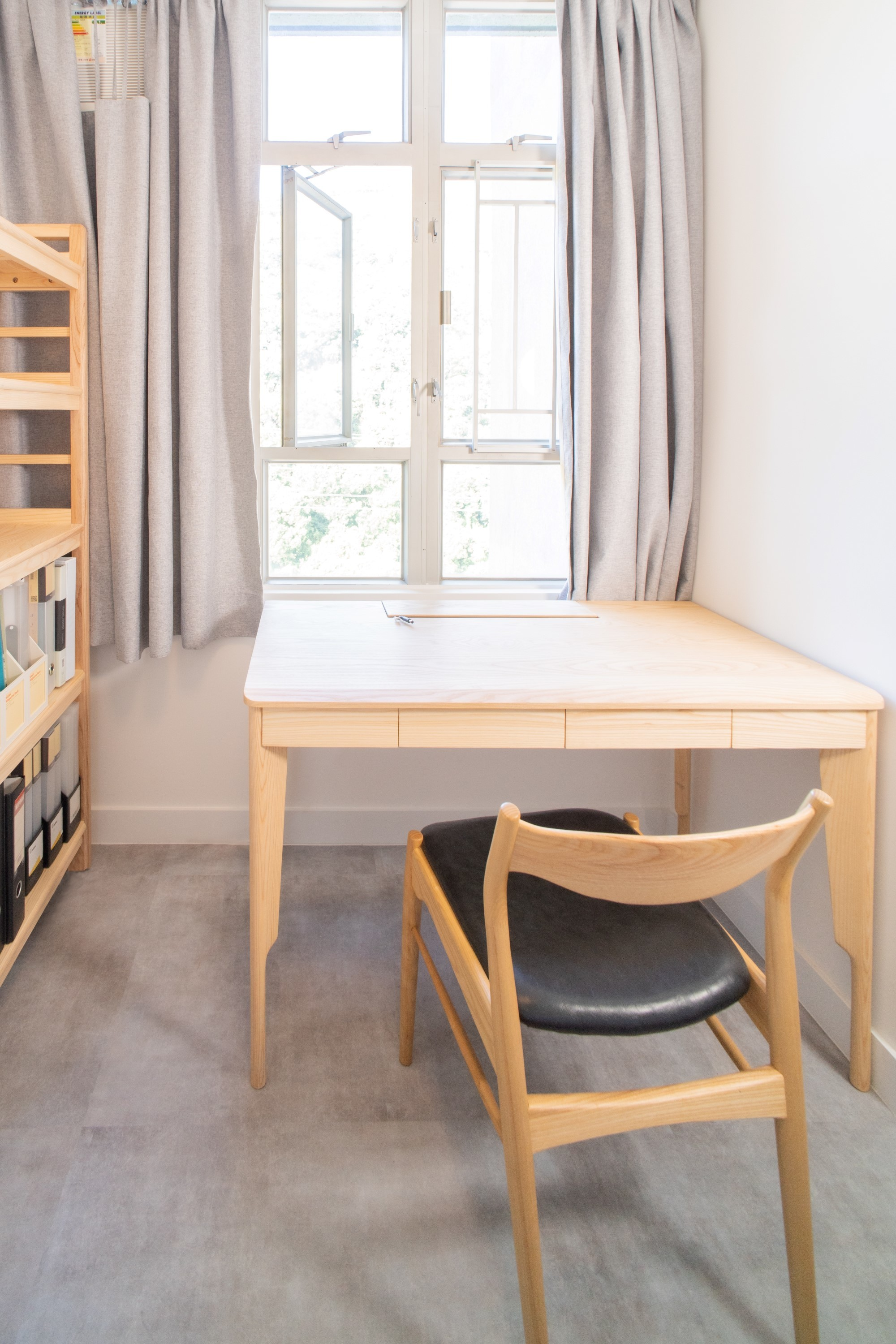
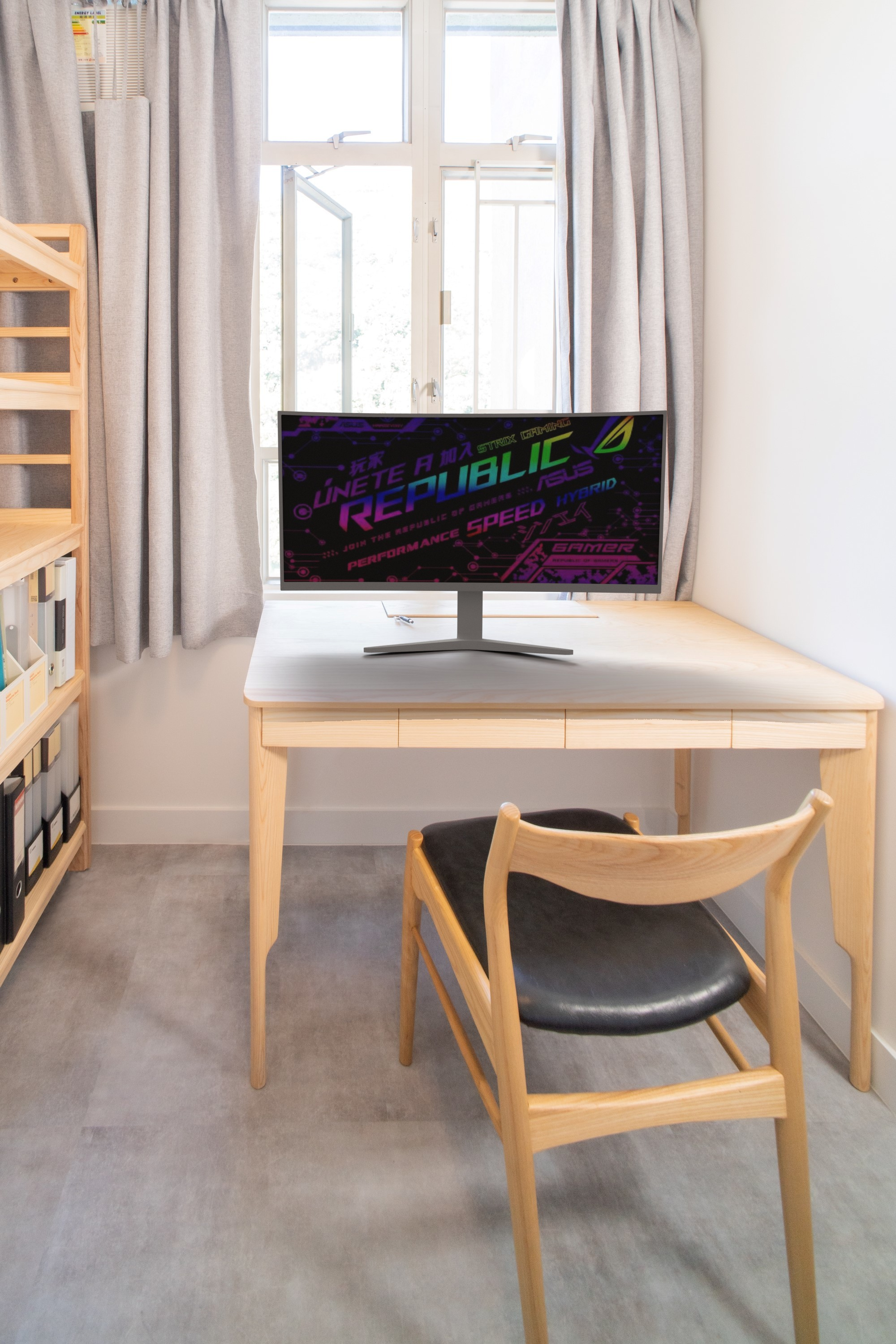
+ monitor (470, 533)
